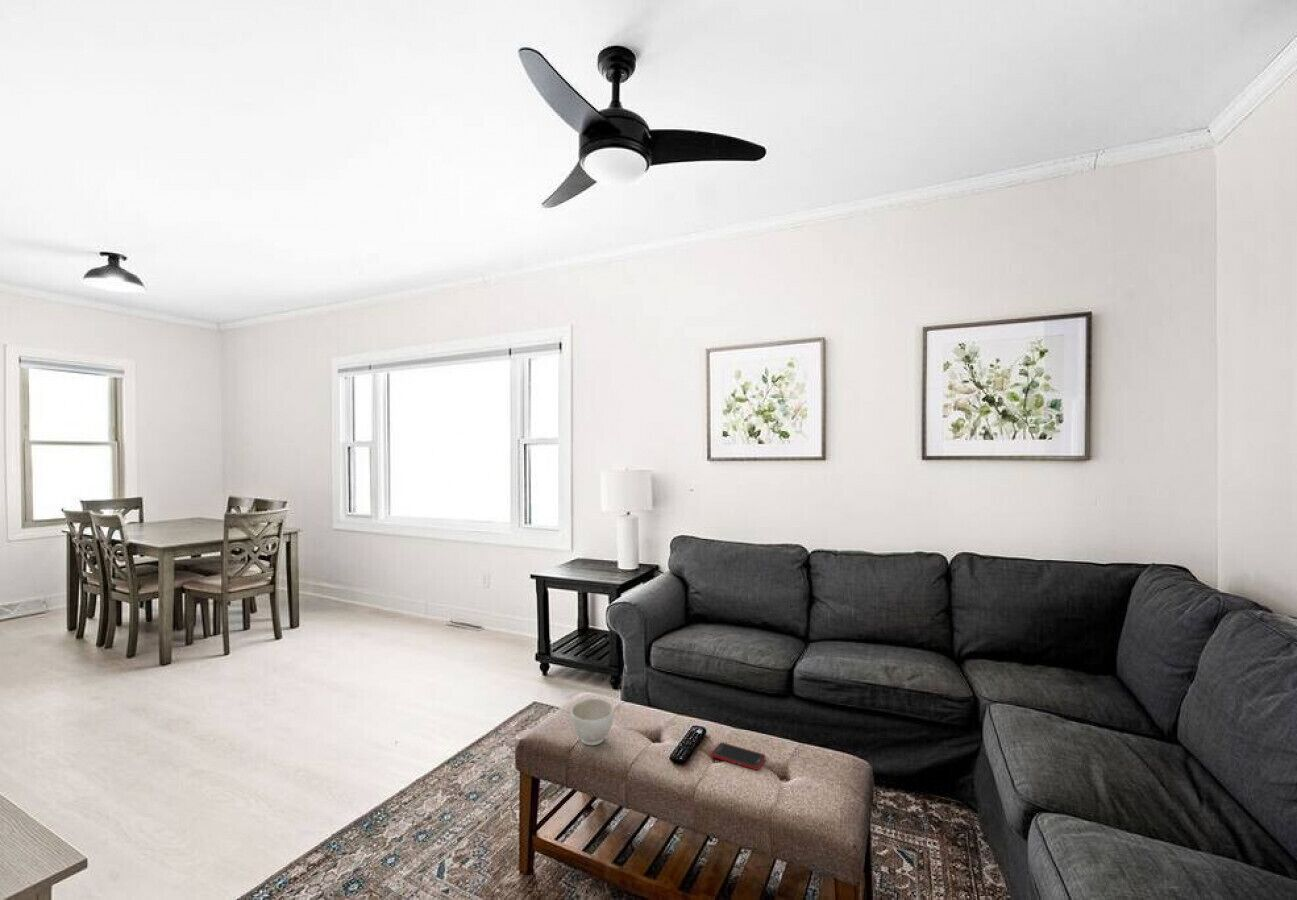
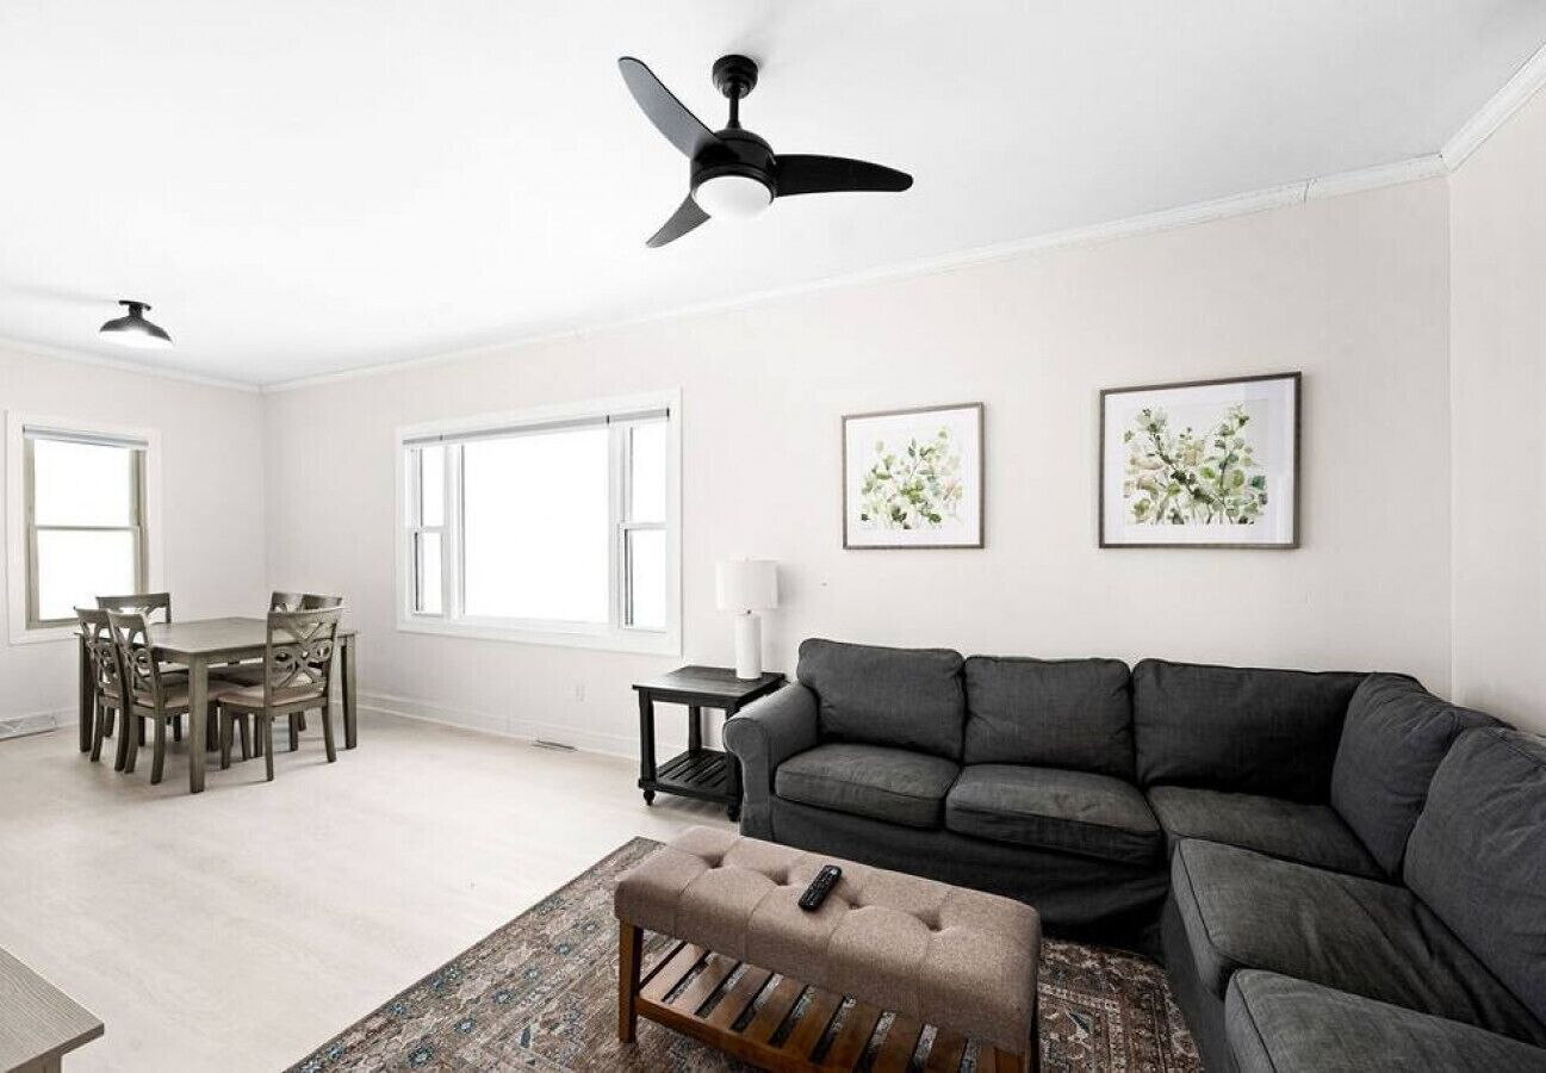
- bowl (592, 724)
- cell phone (738, 755)
